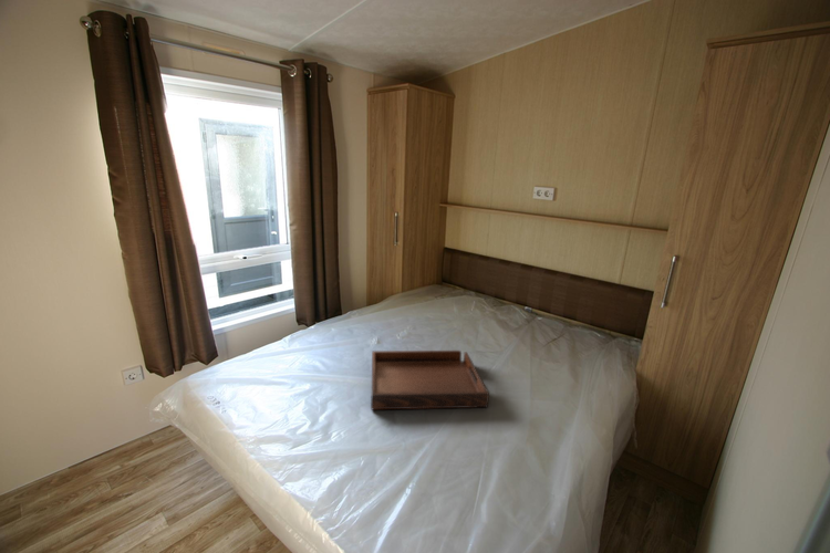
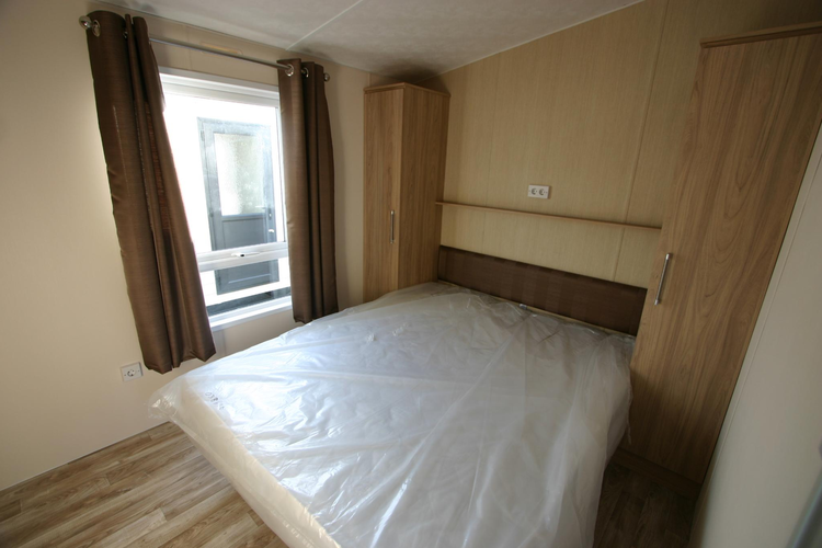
- serving tray (424, 376)
